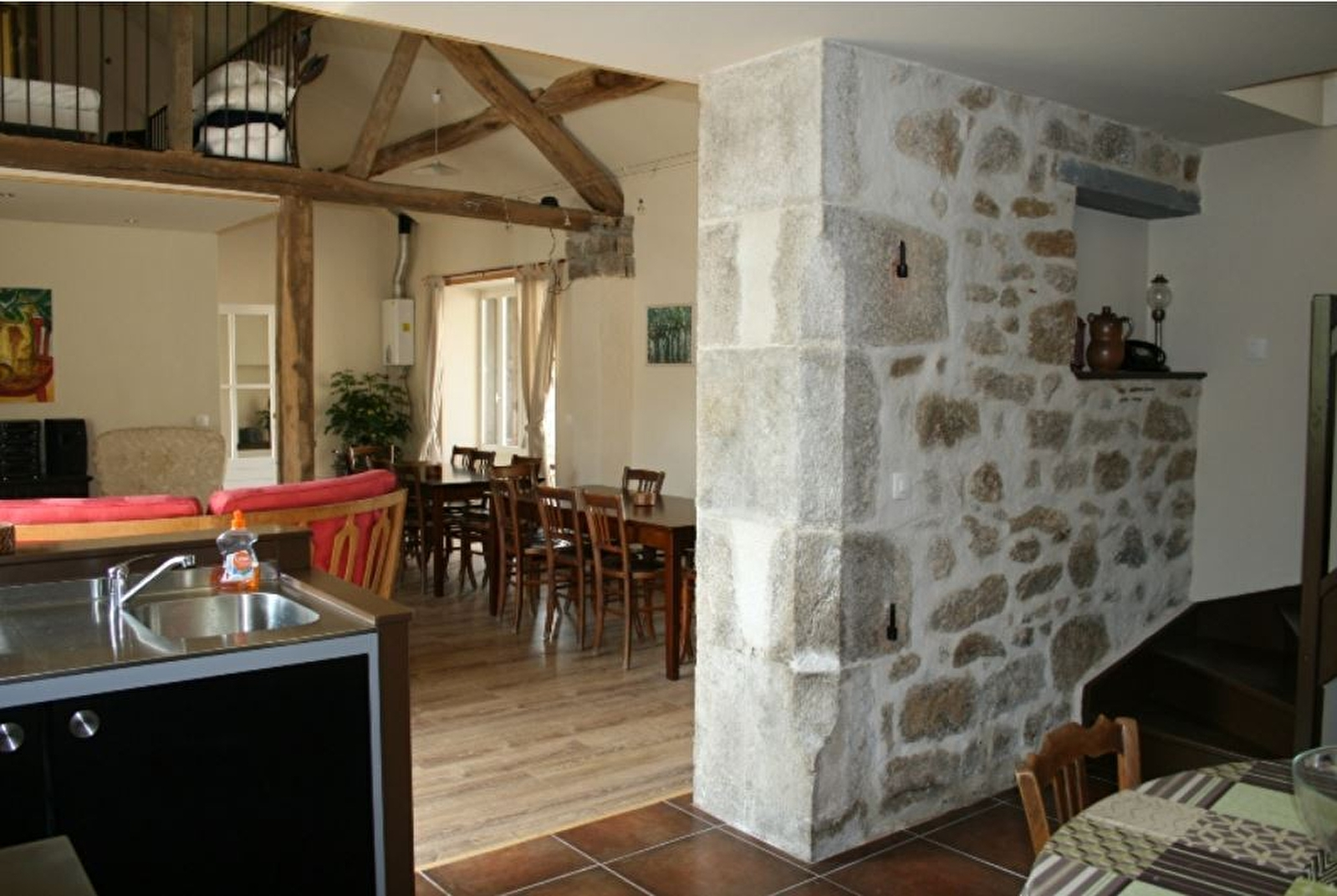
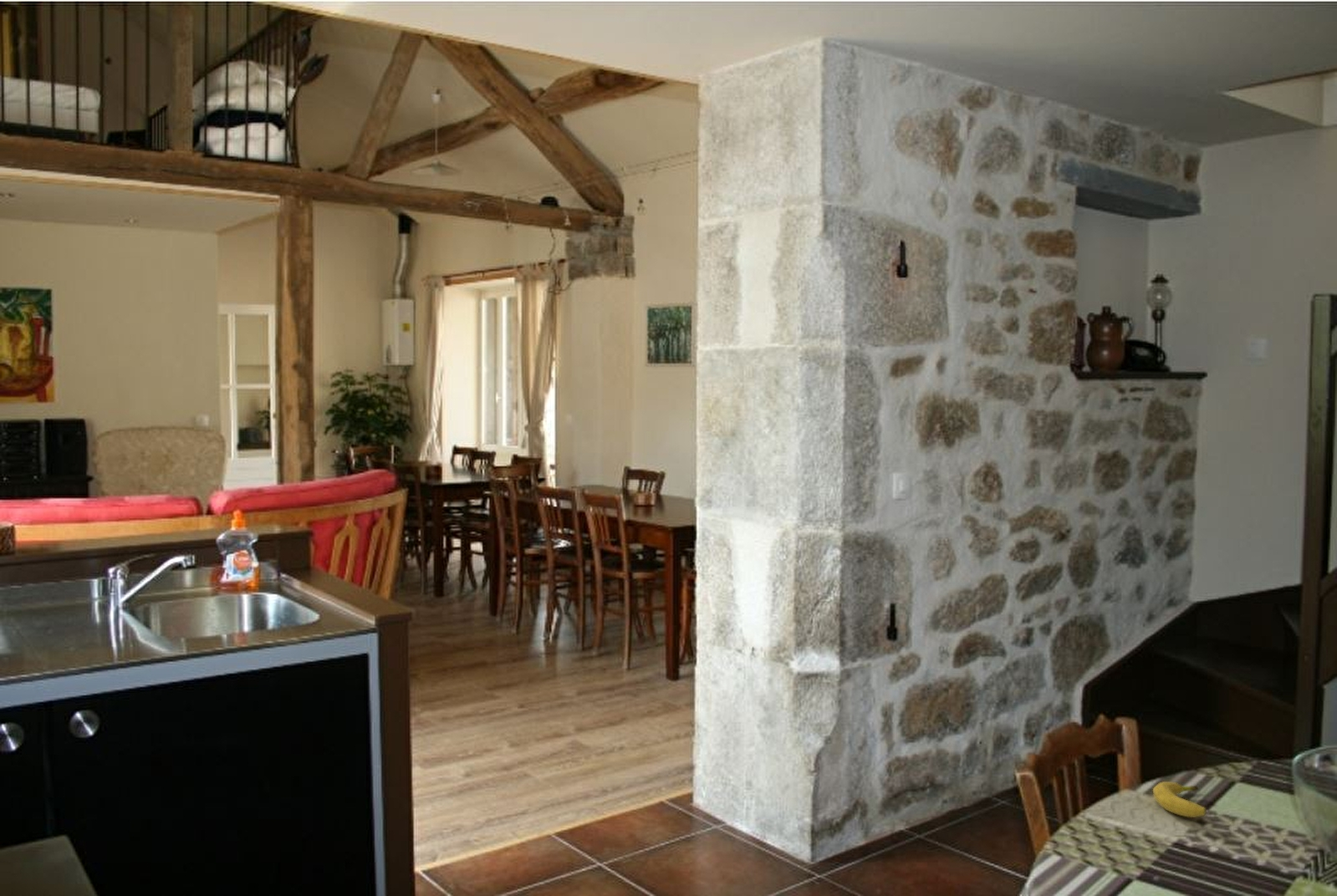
+ fruit (1184, 799)
